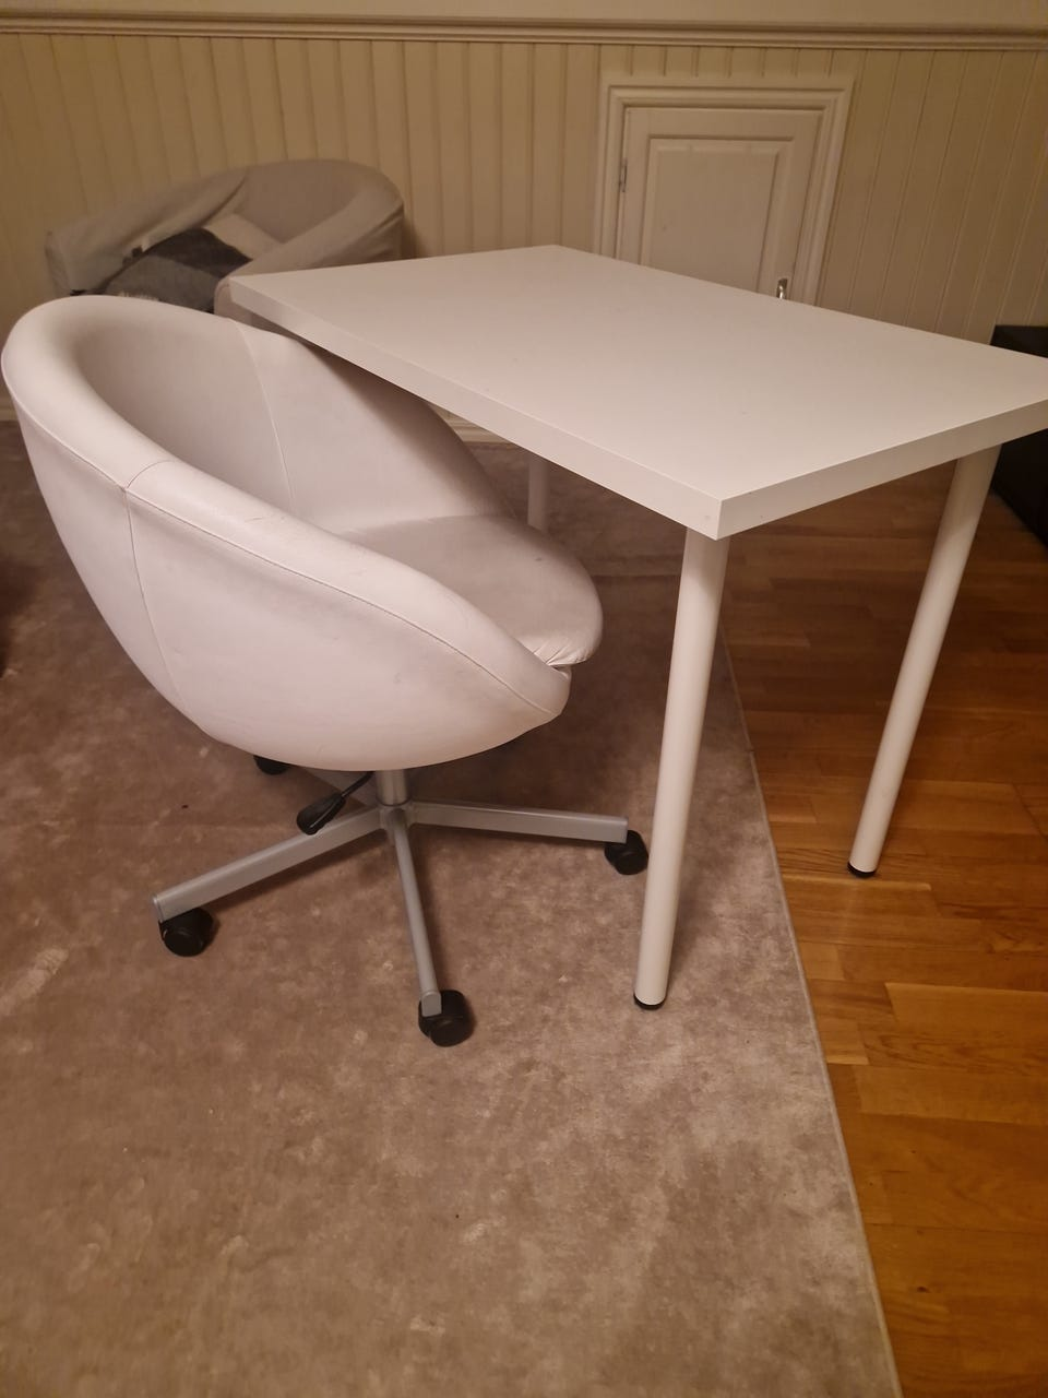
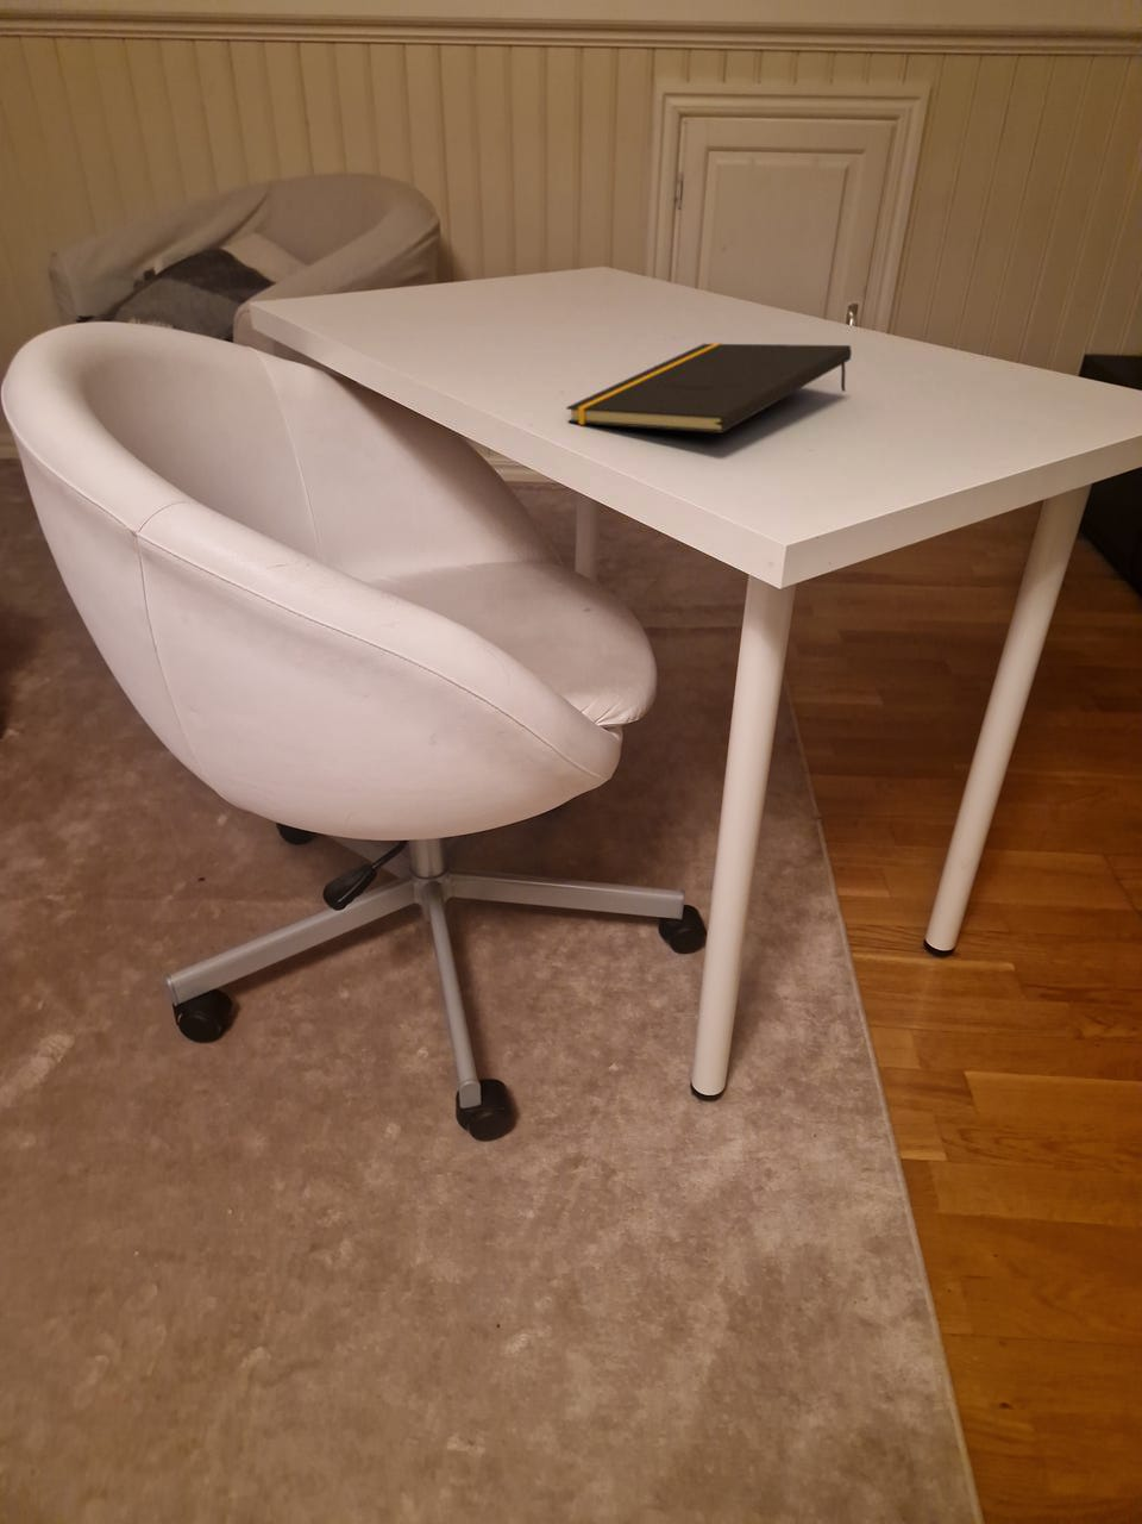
+ notepad (711, 383)
